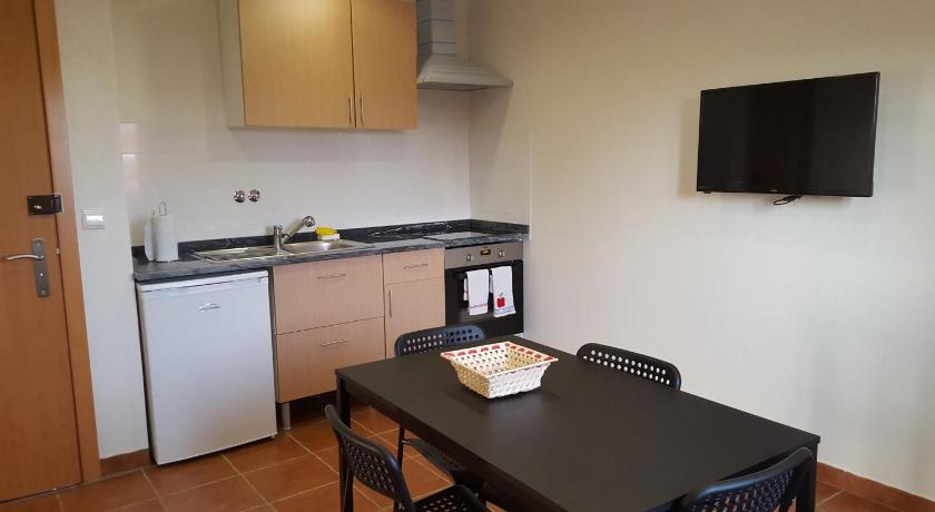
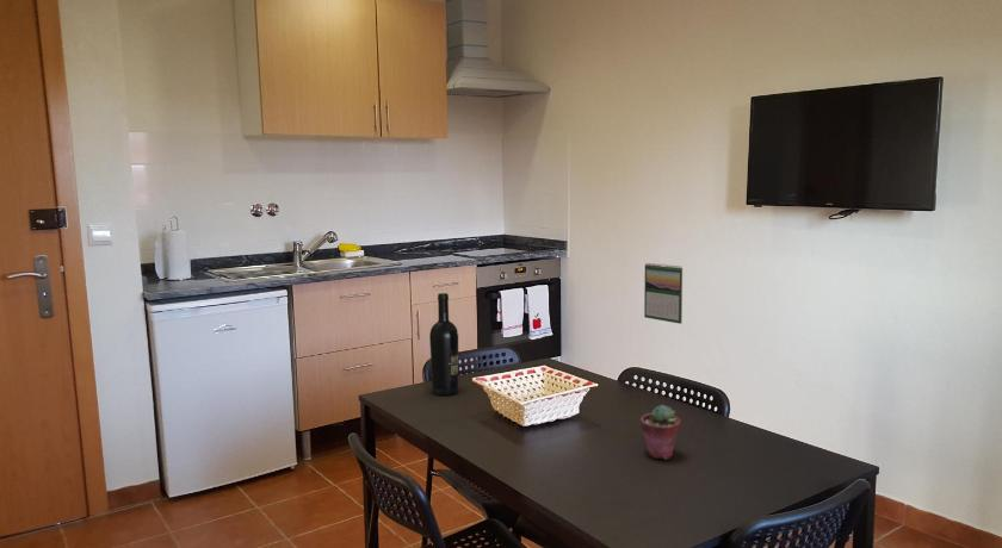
+ potted succulent (660, 429)
+ calendar (662, 292)
+ wine bottle (444, 343)
